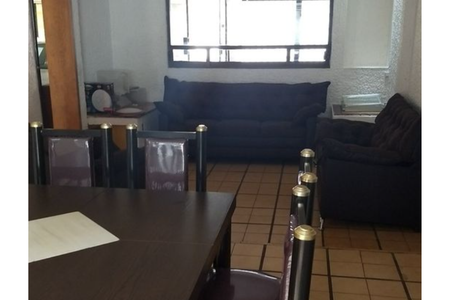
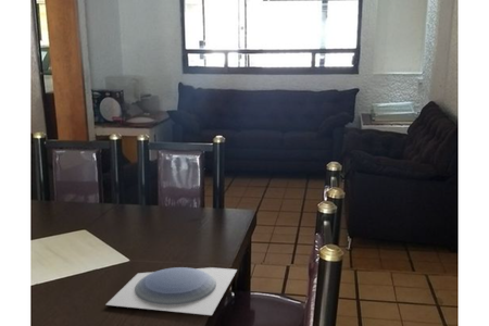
+ plate (176, 281)
